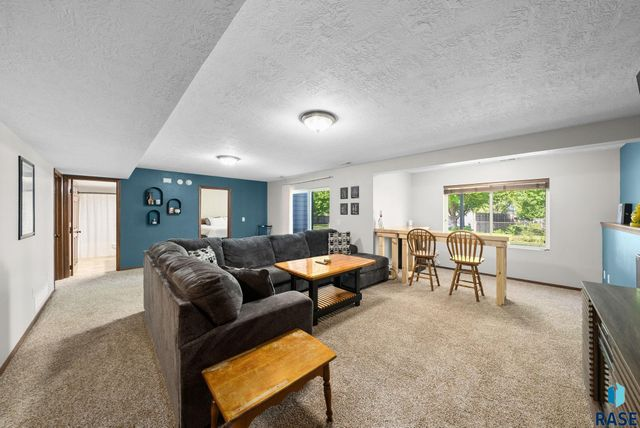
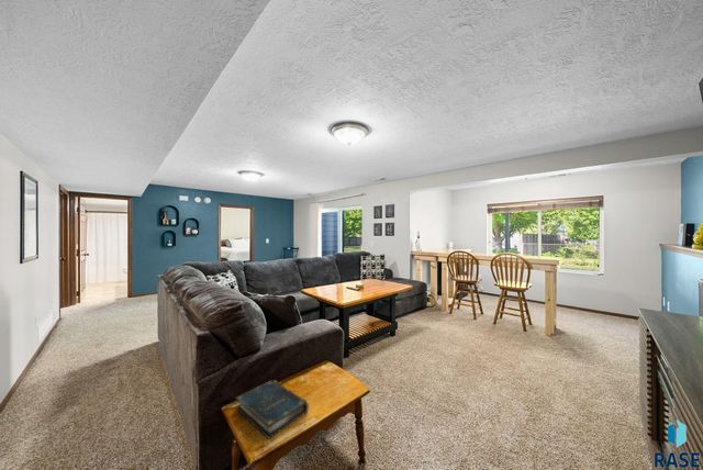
+ book (271, 404)
